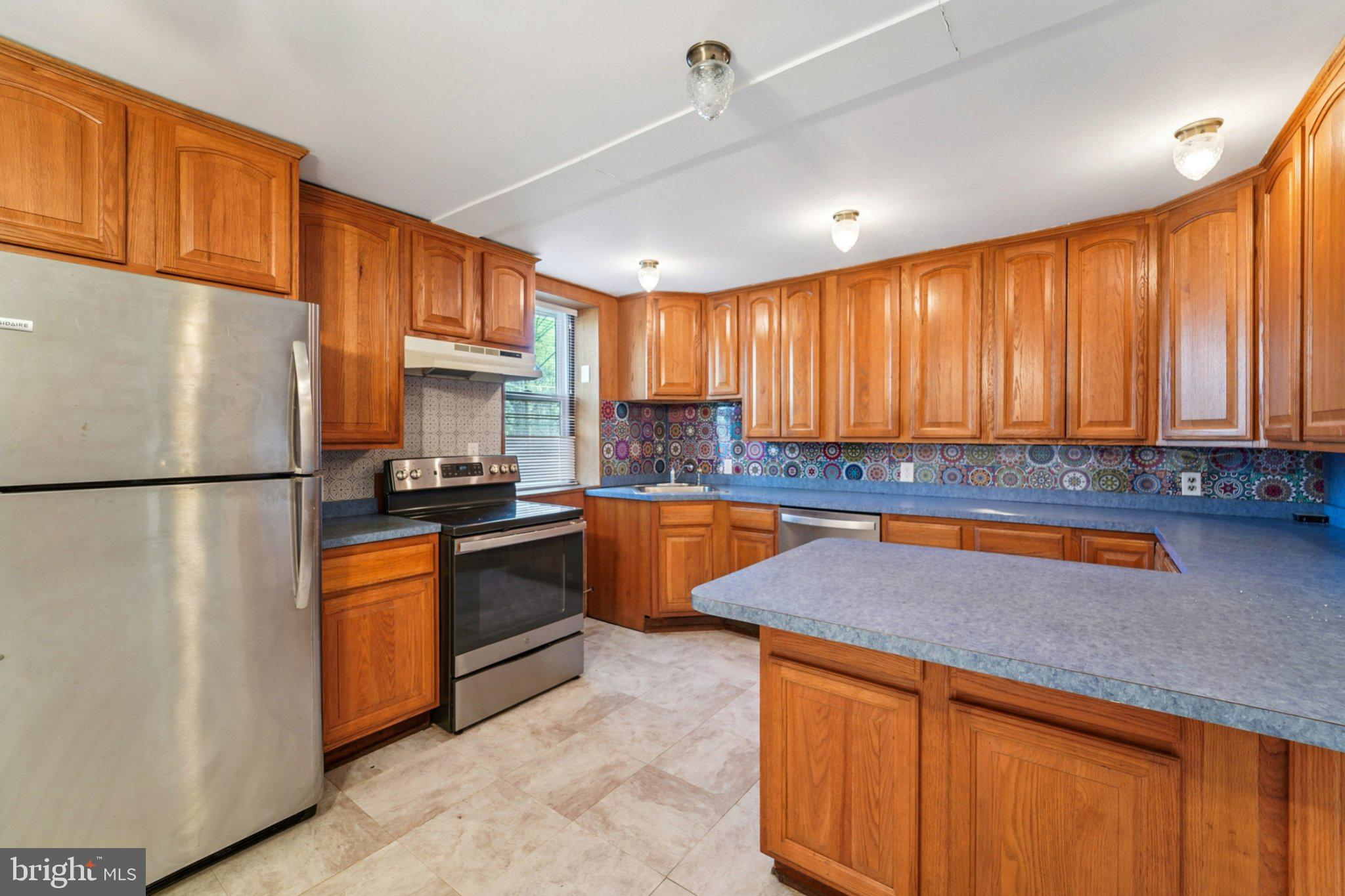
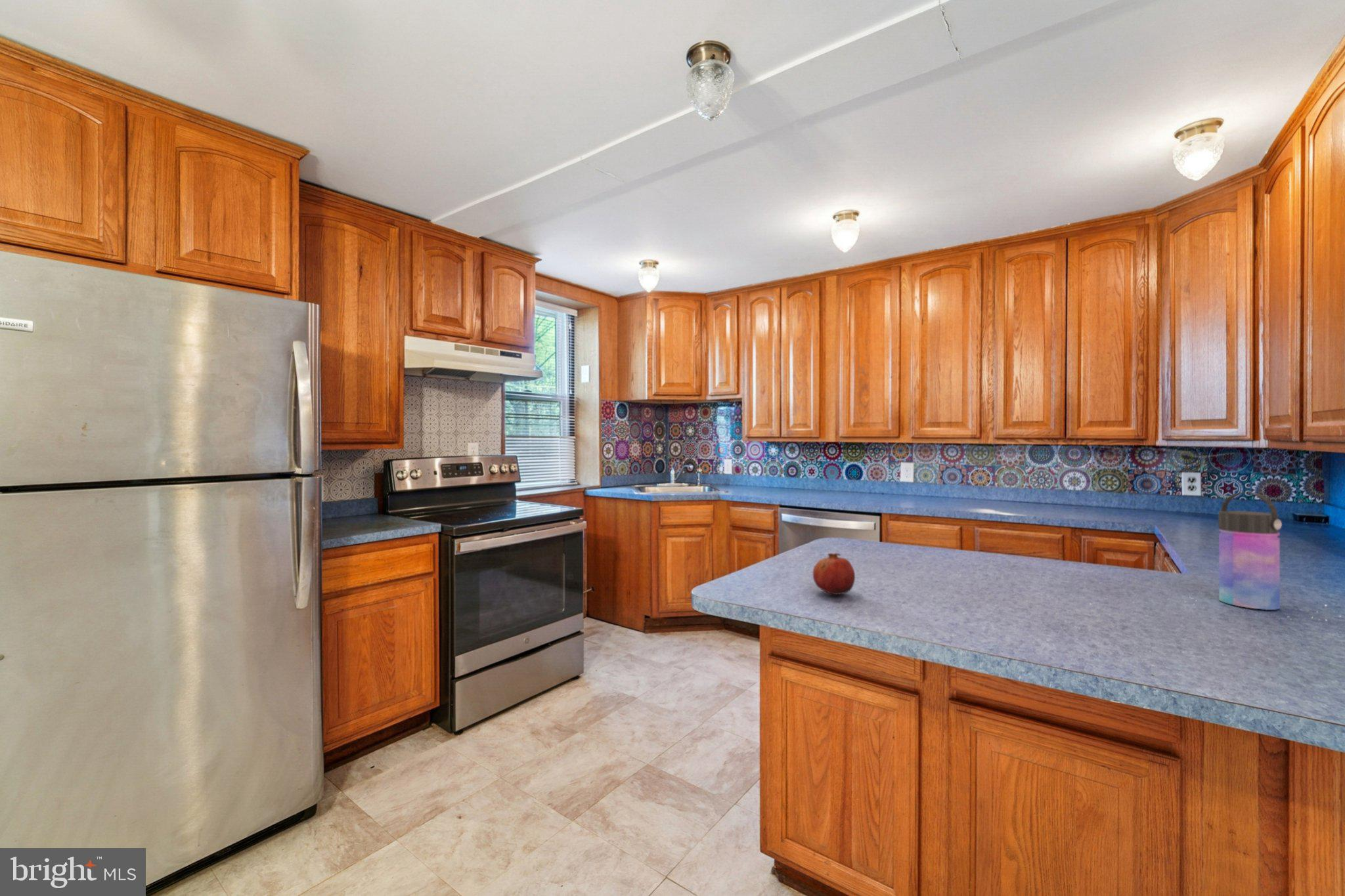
+ water bottle (1248, 547)
+ fruit (834, 574)
